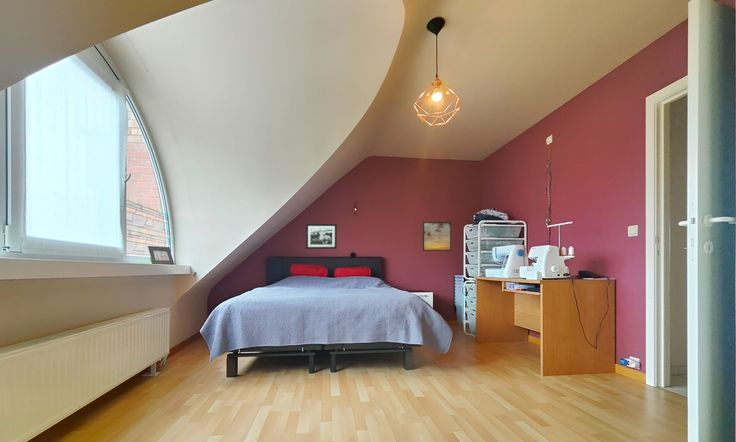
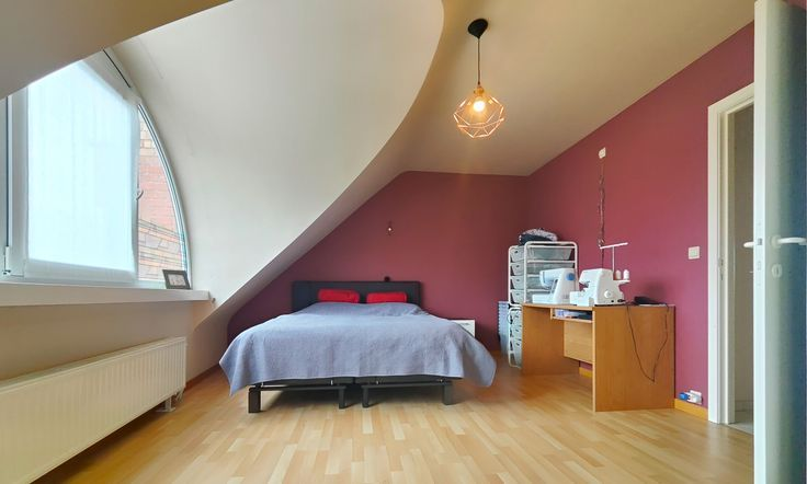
- picture frame (321, 236)
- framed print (437, 236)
